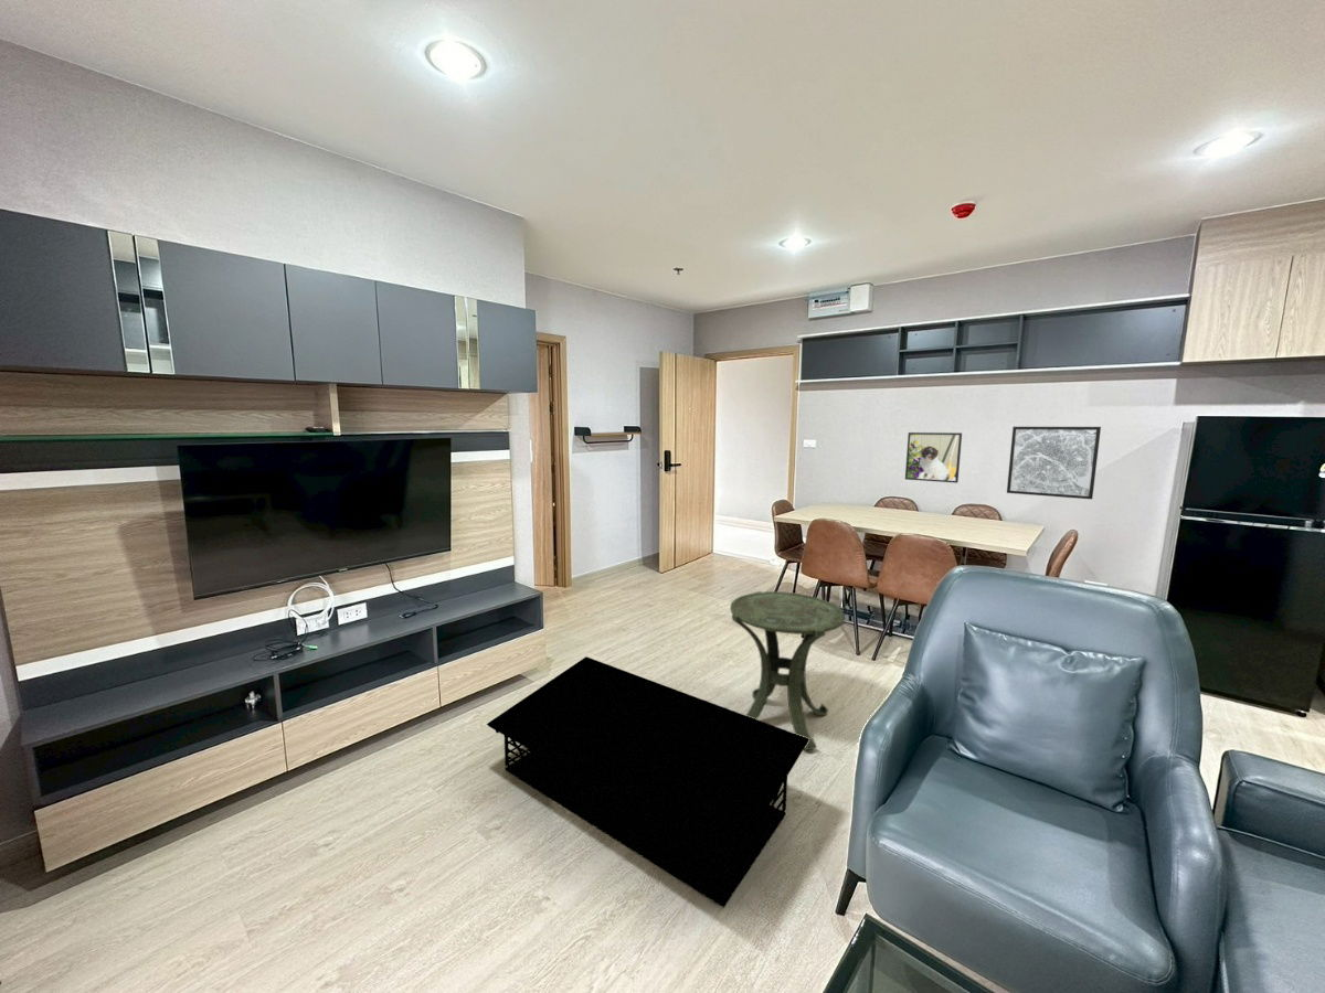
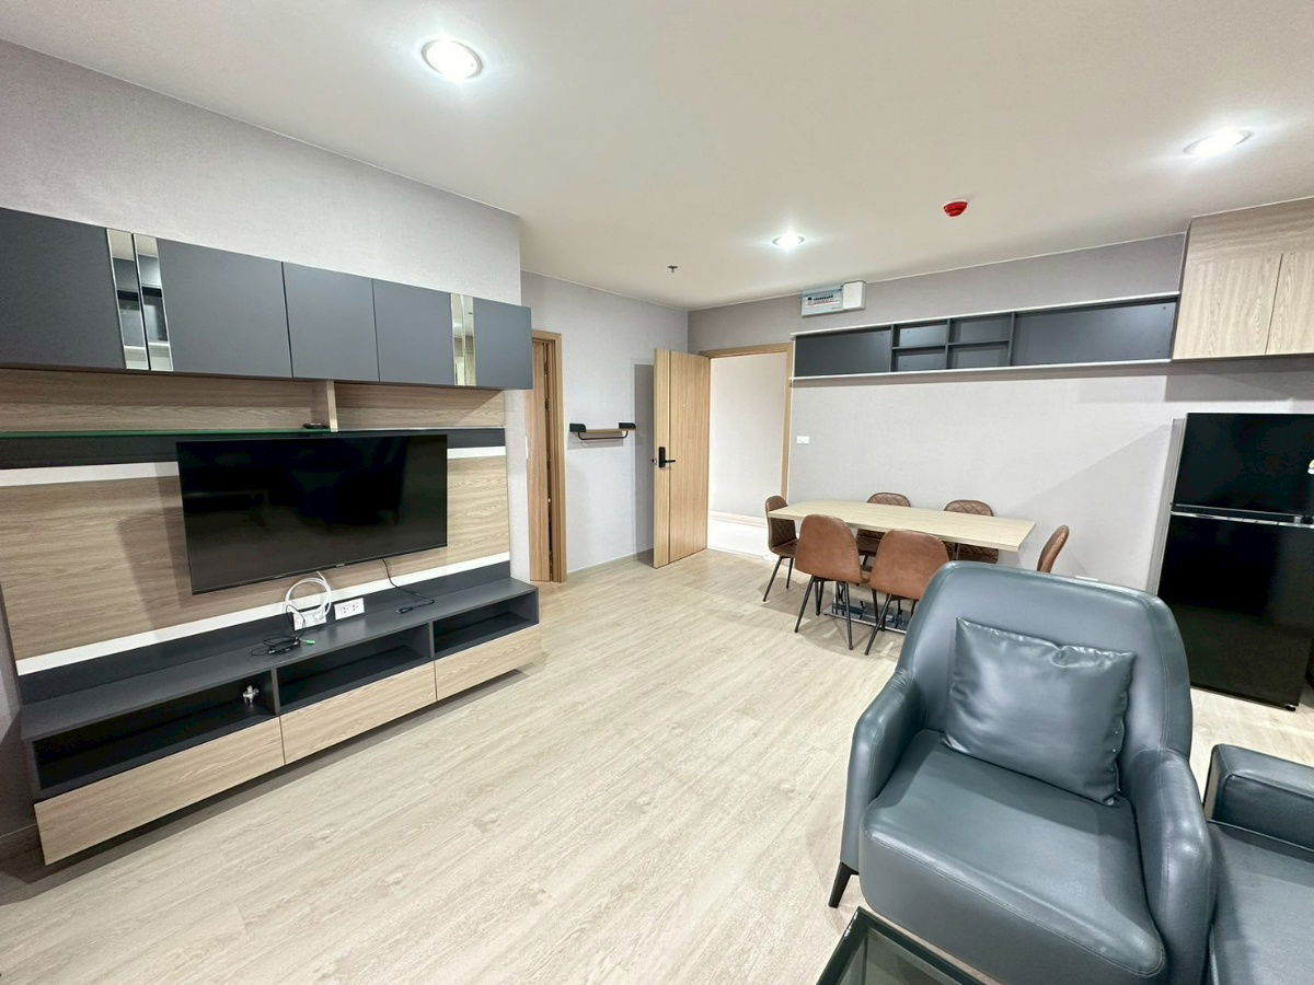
- side table (783, 665)
- wall art (1051, 461)
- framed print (932, 457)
- coffee table (638, 756)
